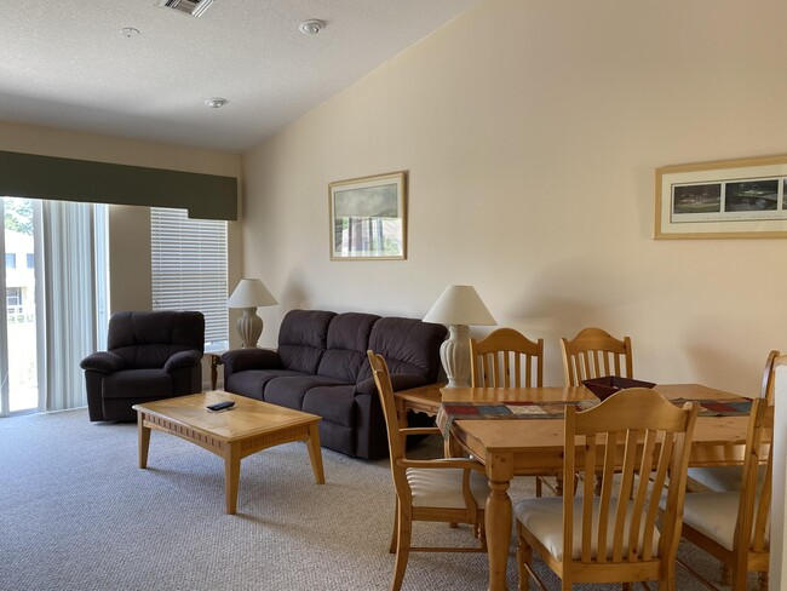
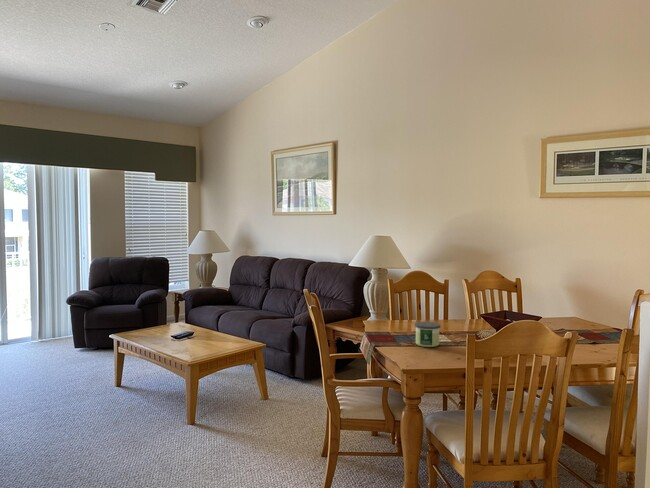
+ candle (427, 334)
